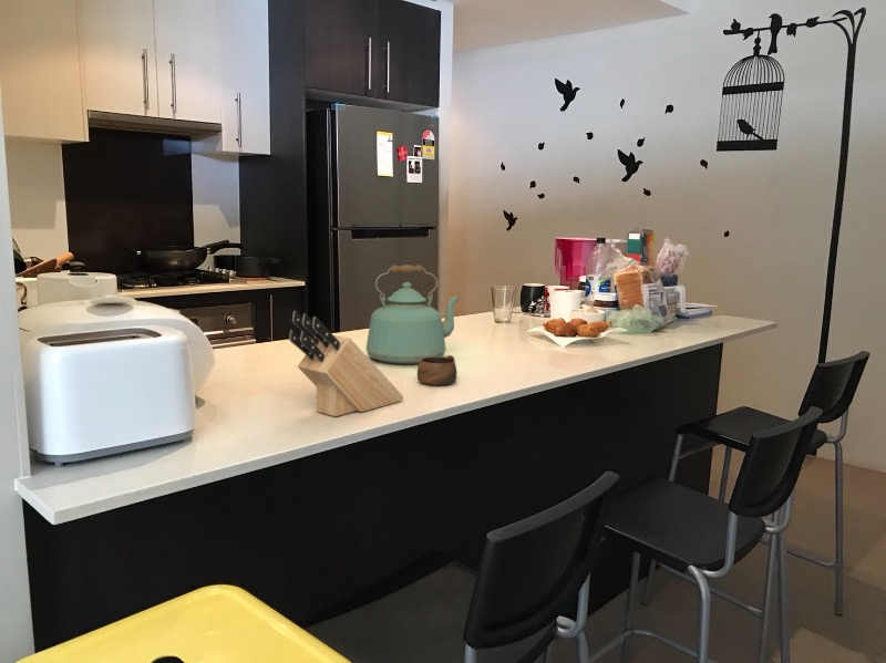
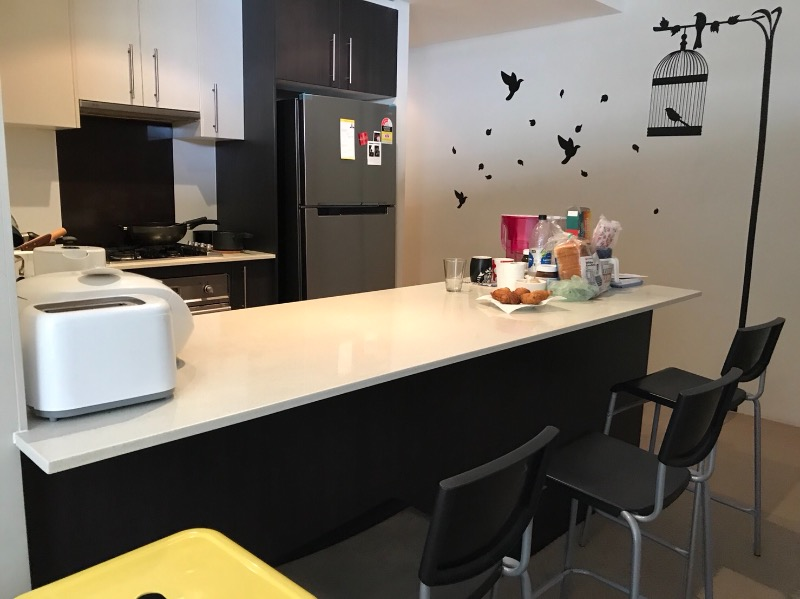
- knife block (346, 359)
- kettle (414, 311)
- cup (441, 369)
